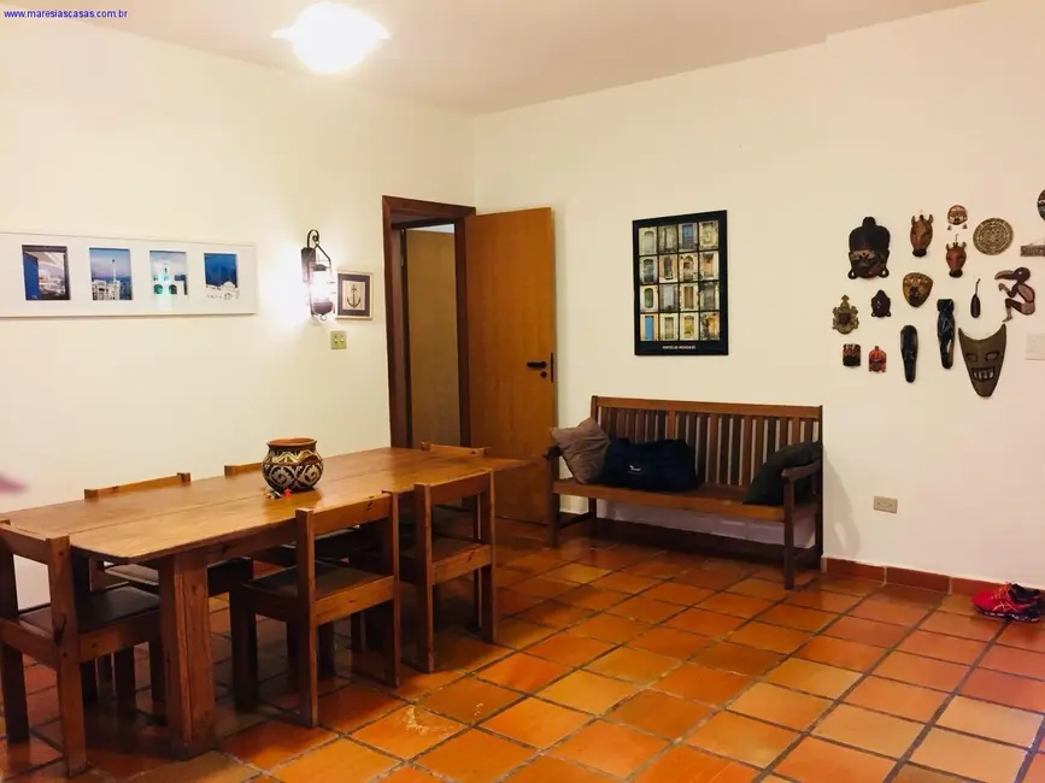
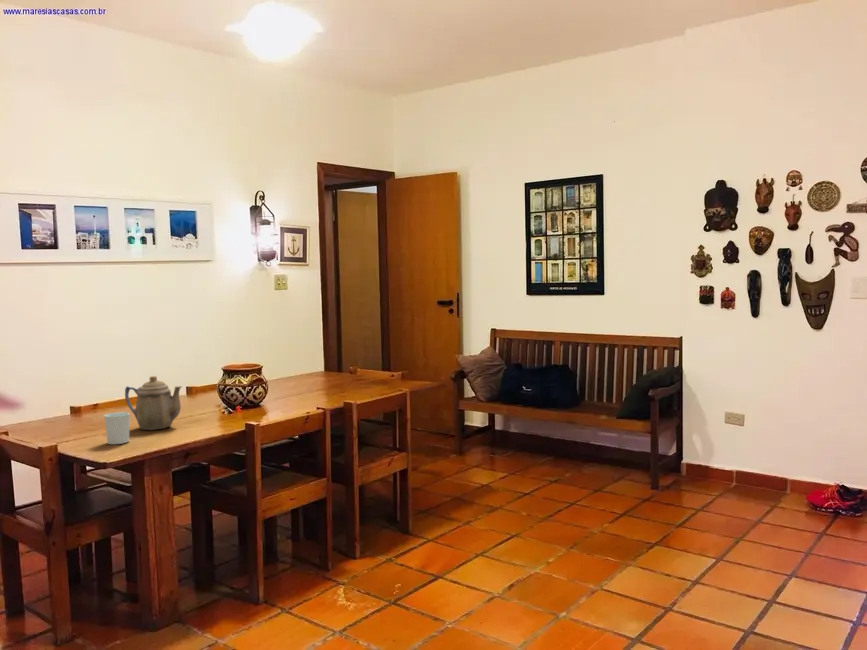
+ cup (117, 428)
+ teapot (154, 401)
